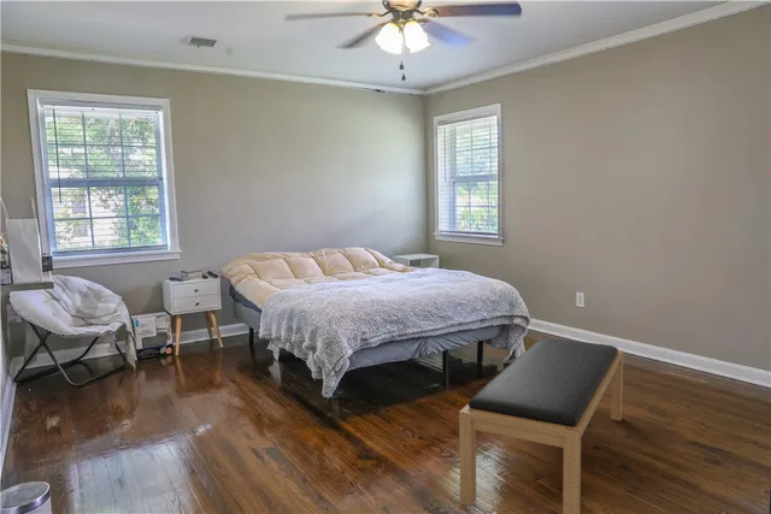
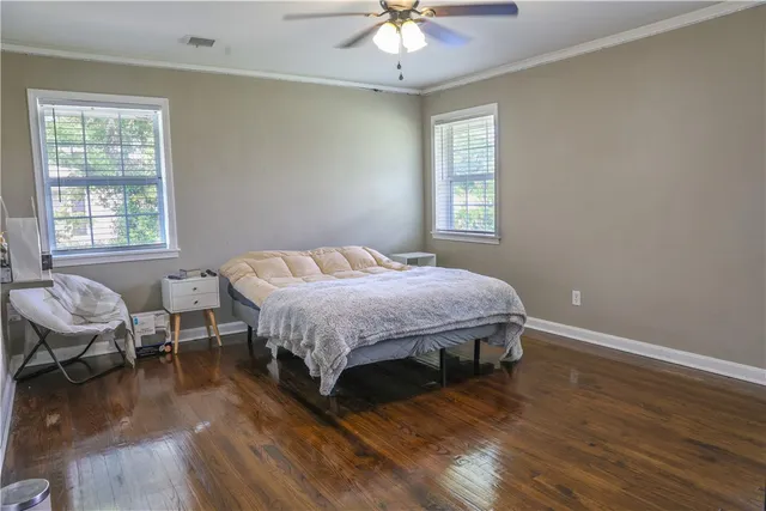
- bench (553, 409)
